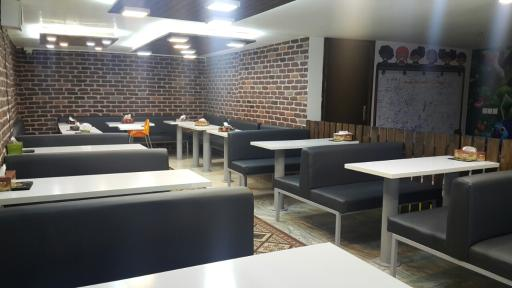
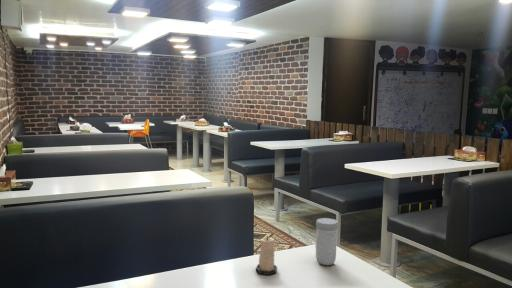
+ mug (324, 240)
+ candle (266, 252)
